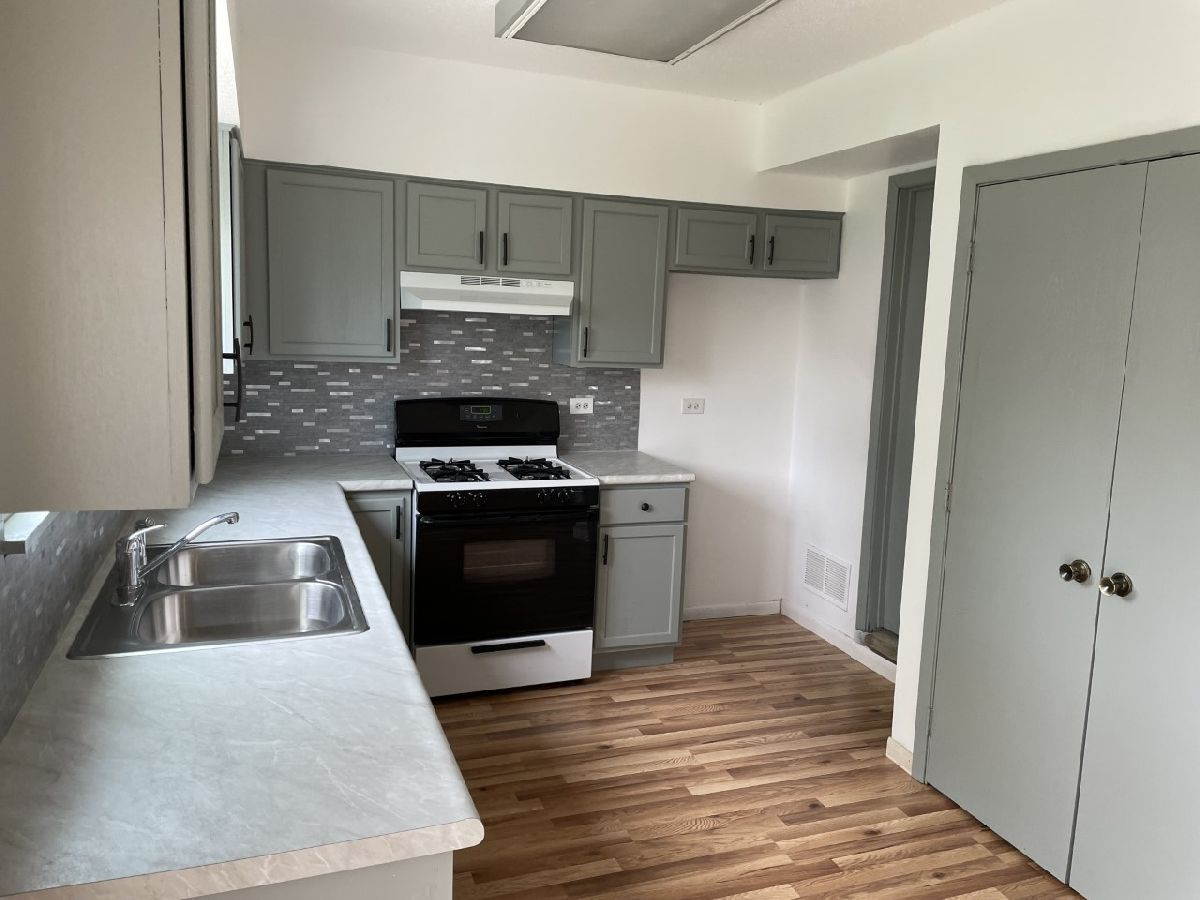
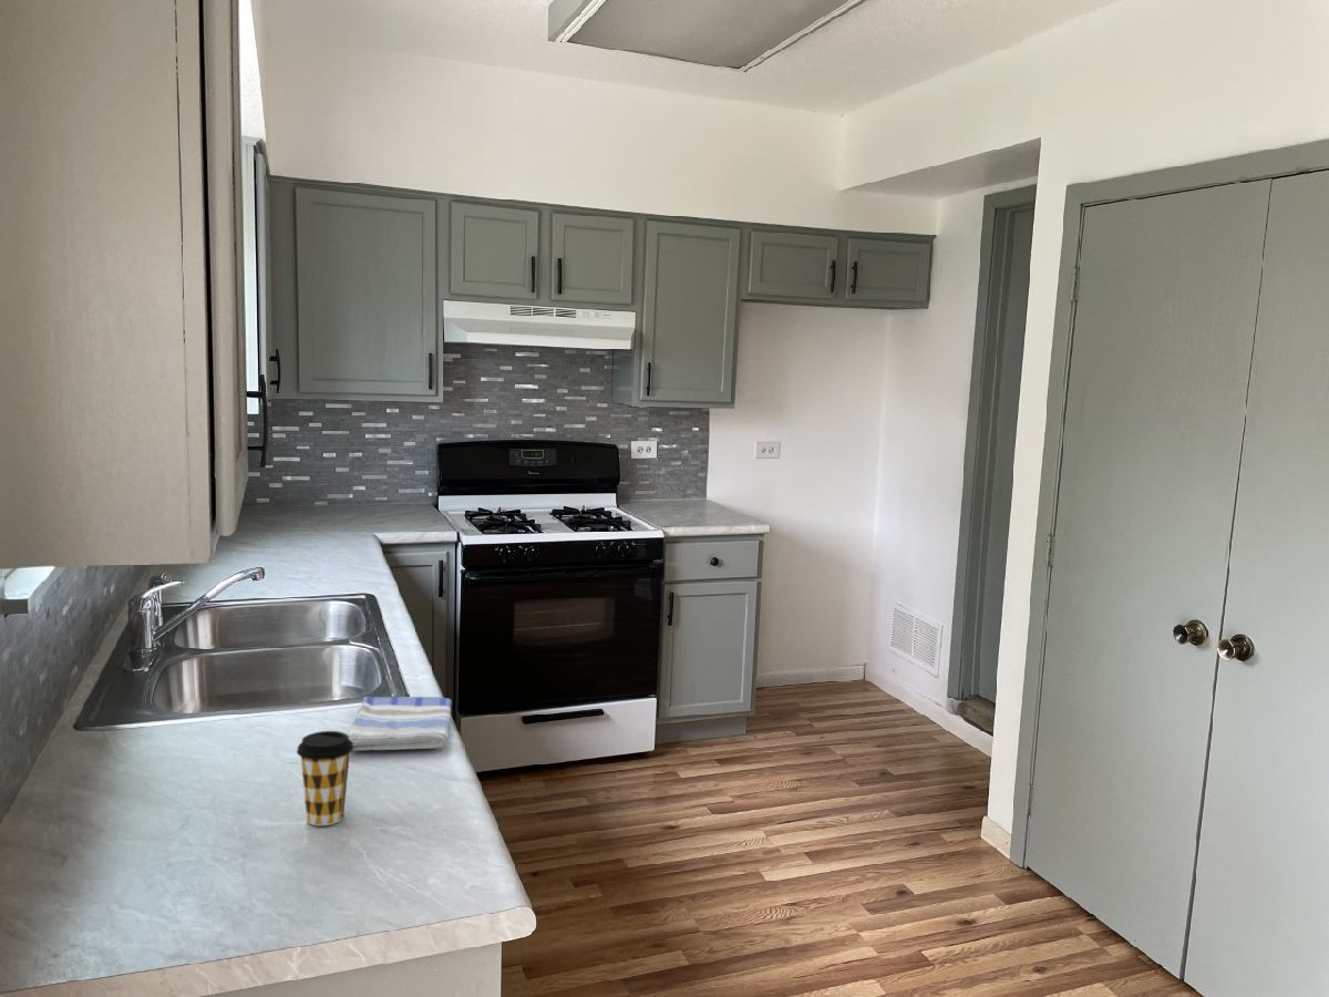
+ dish towel (401, 720)
+ coffee cup (324, 778)
